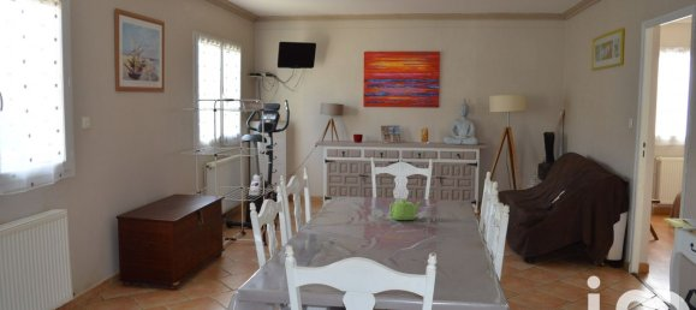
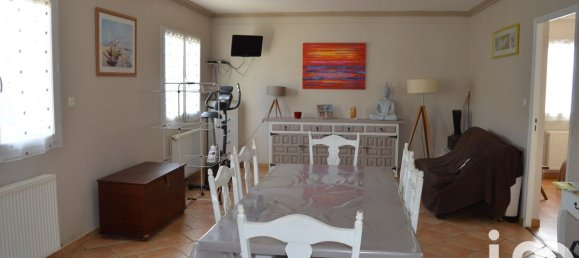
- teapot (405, 209)
